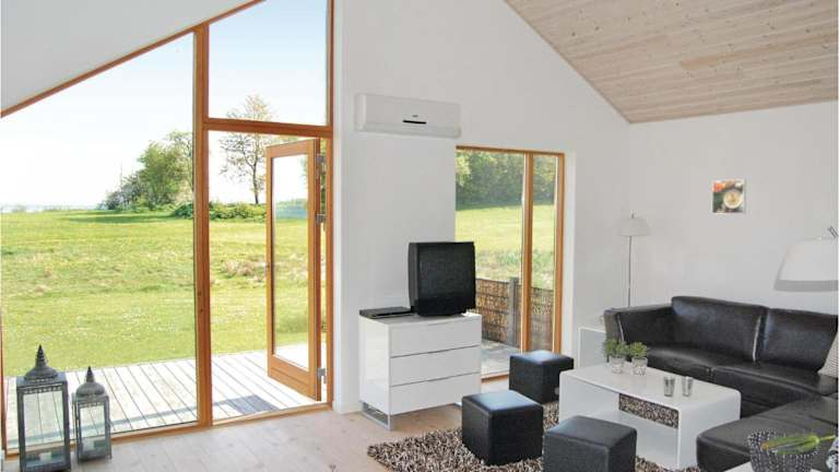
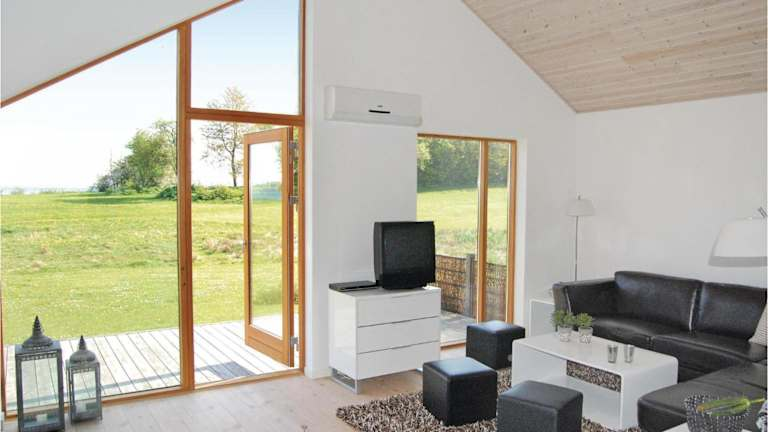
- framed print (729, 197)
